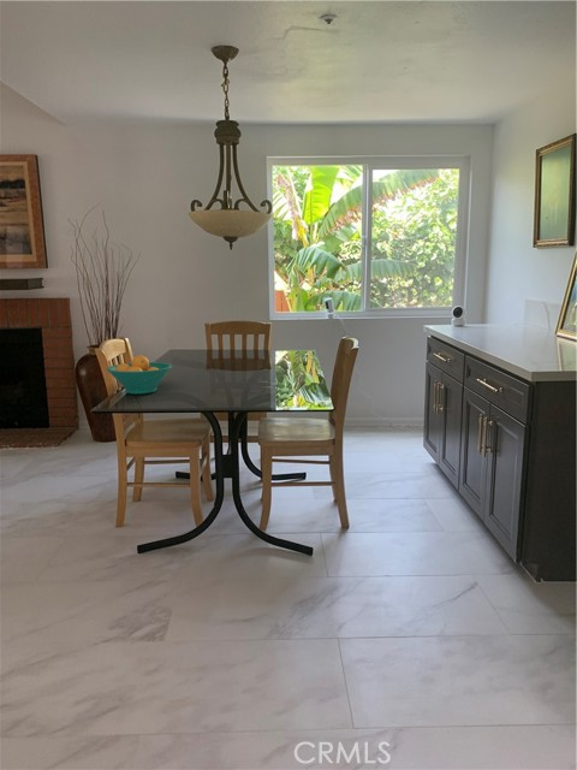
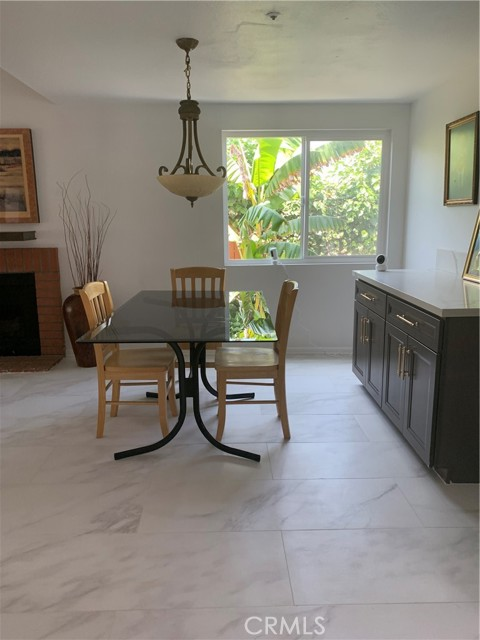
- fruit bowl (139, 373)
